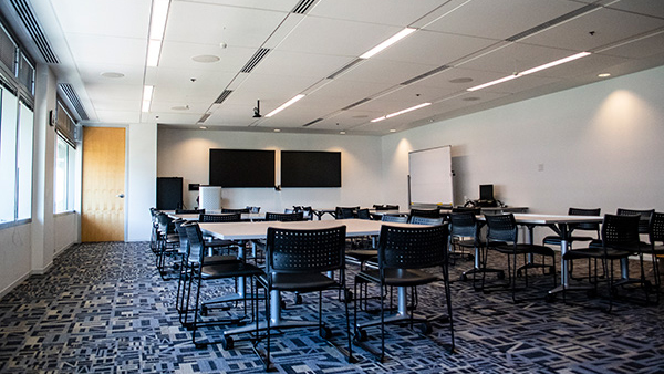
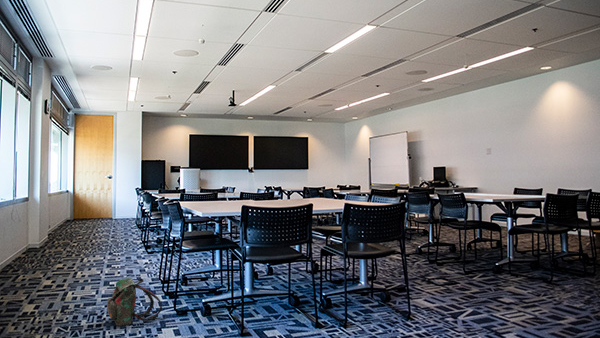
+ backpack (135, 299)
